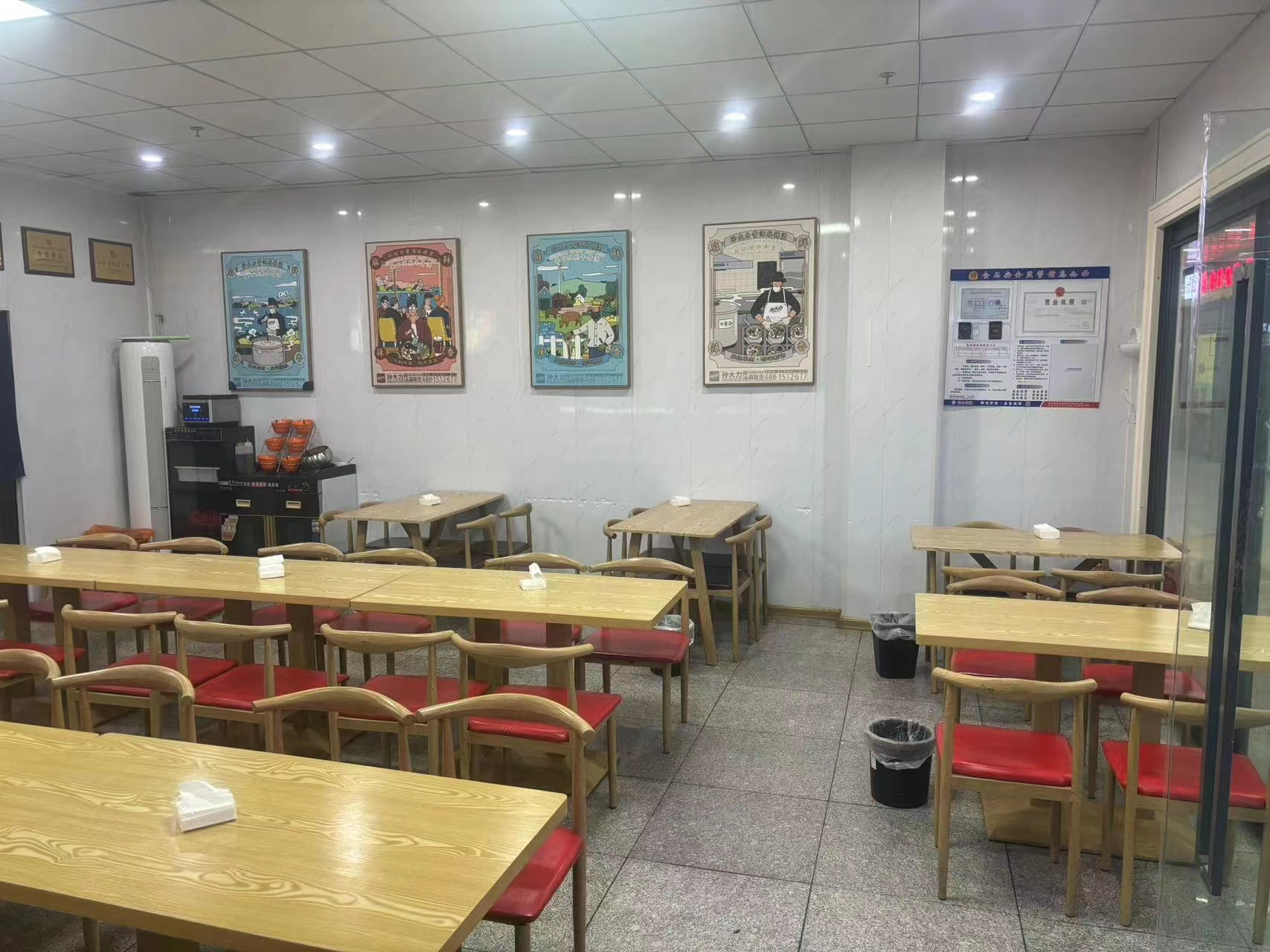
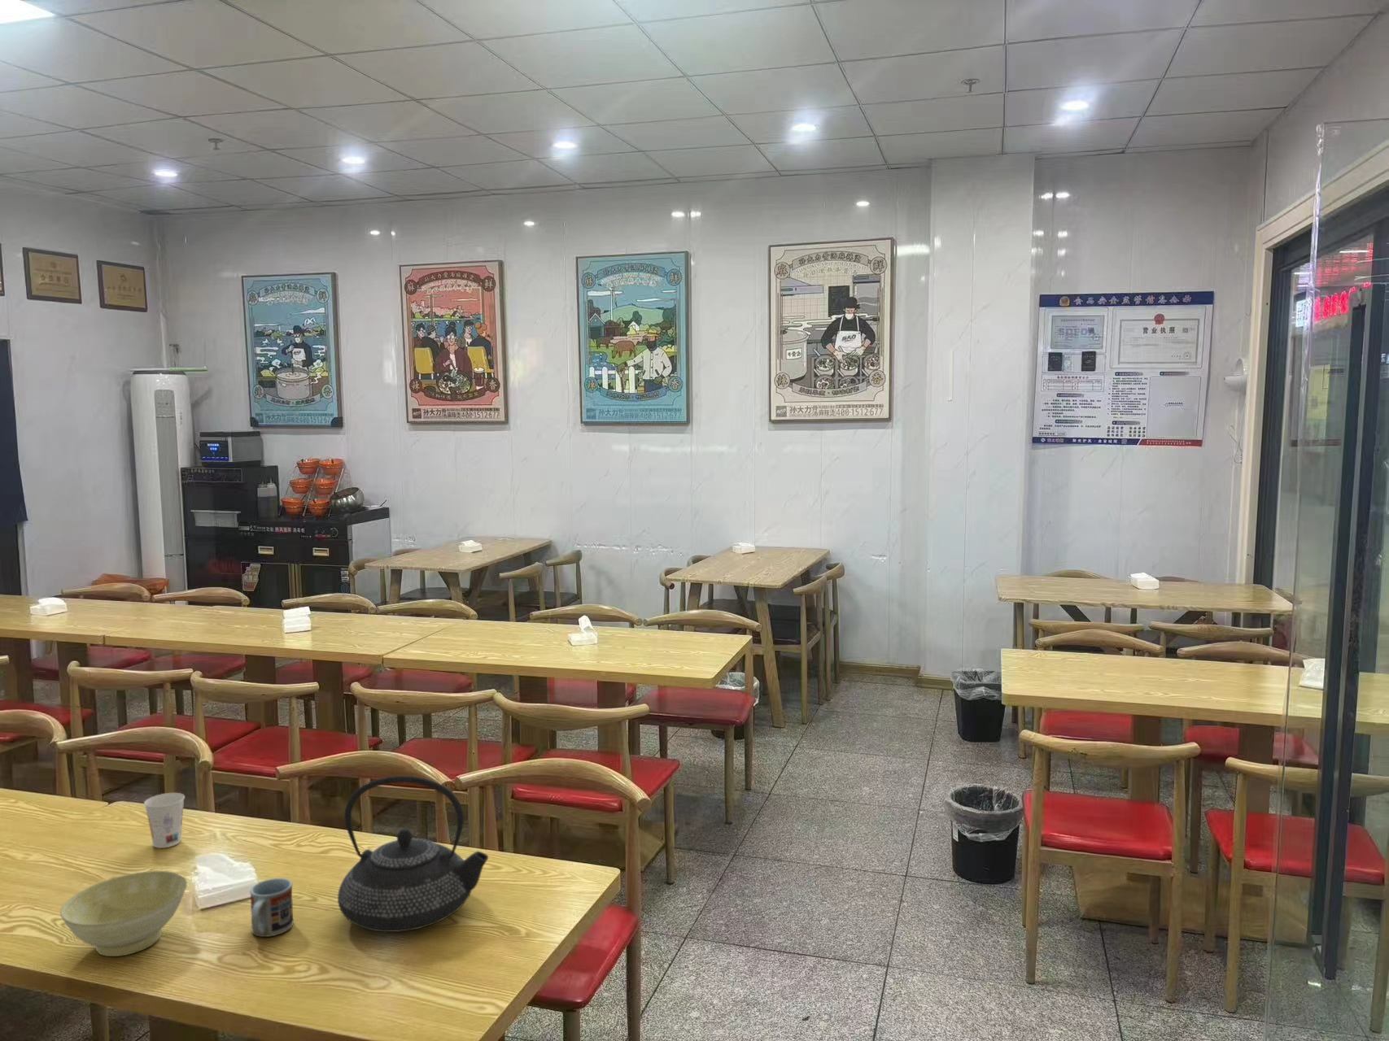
+ teapot (413, 844)
+ cup (269, 910)
+ cup (165, 820)
+ bowl (127, 919)
